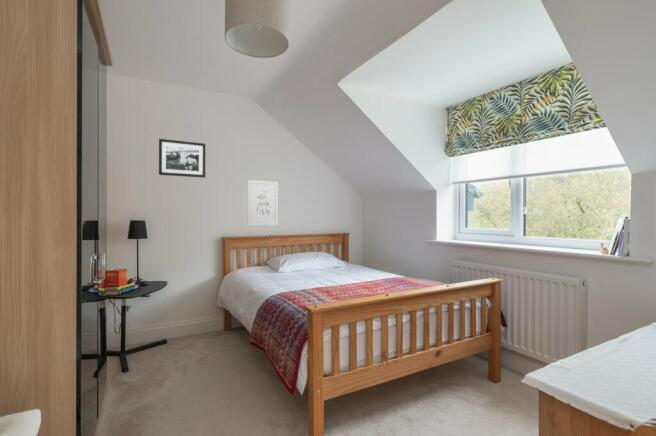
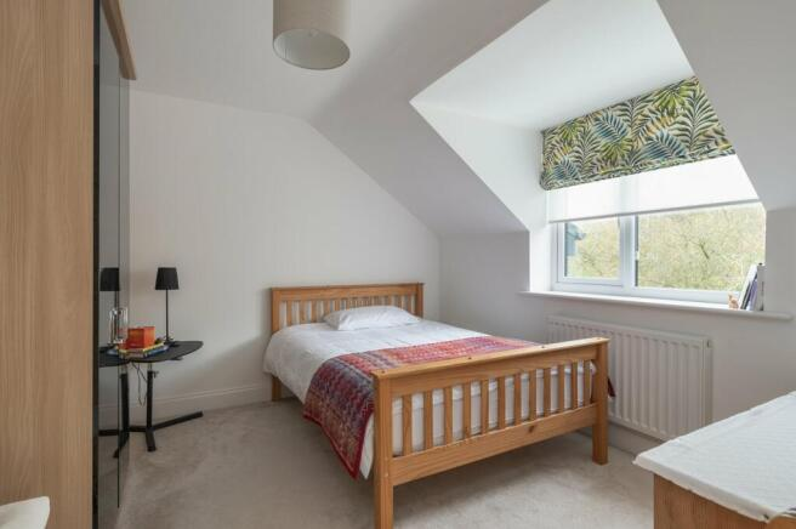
- picture frame (182, 158)
- wall art (263, 203)
